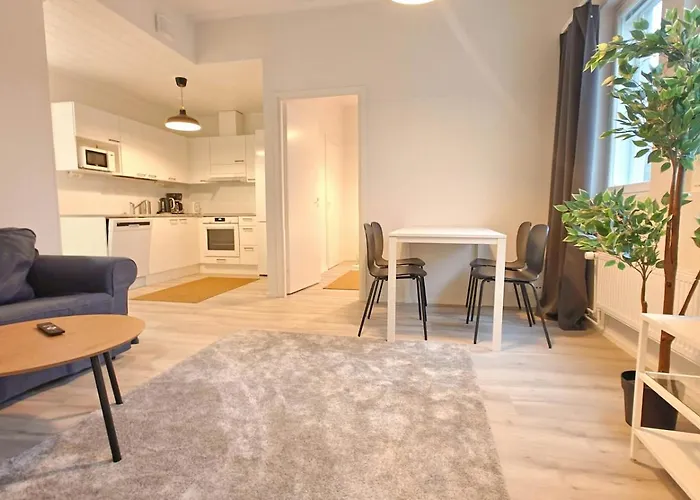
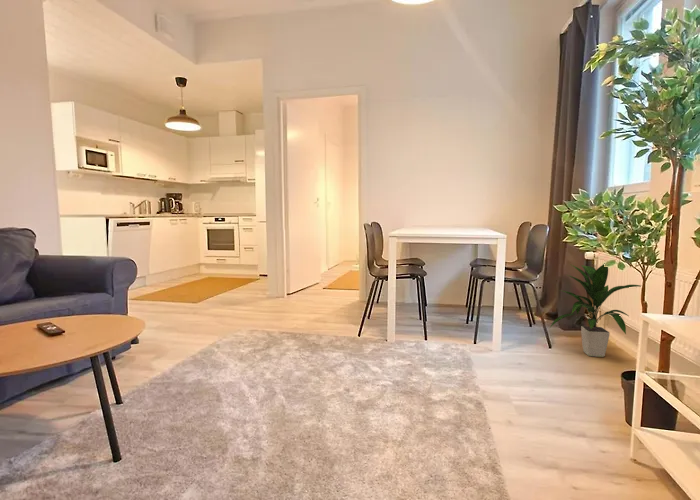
+ indoor plant (592, 306)
